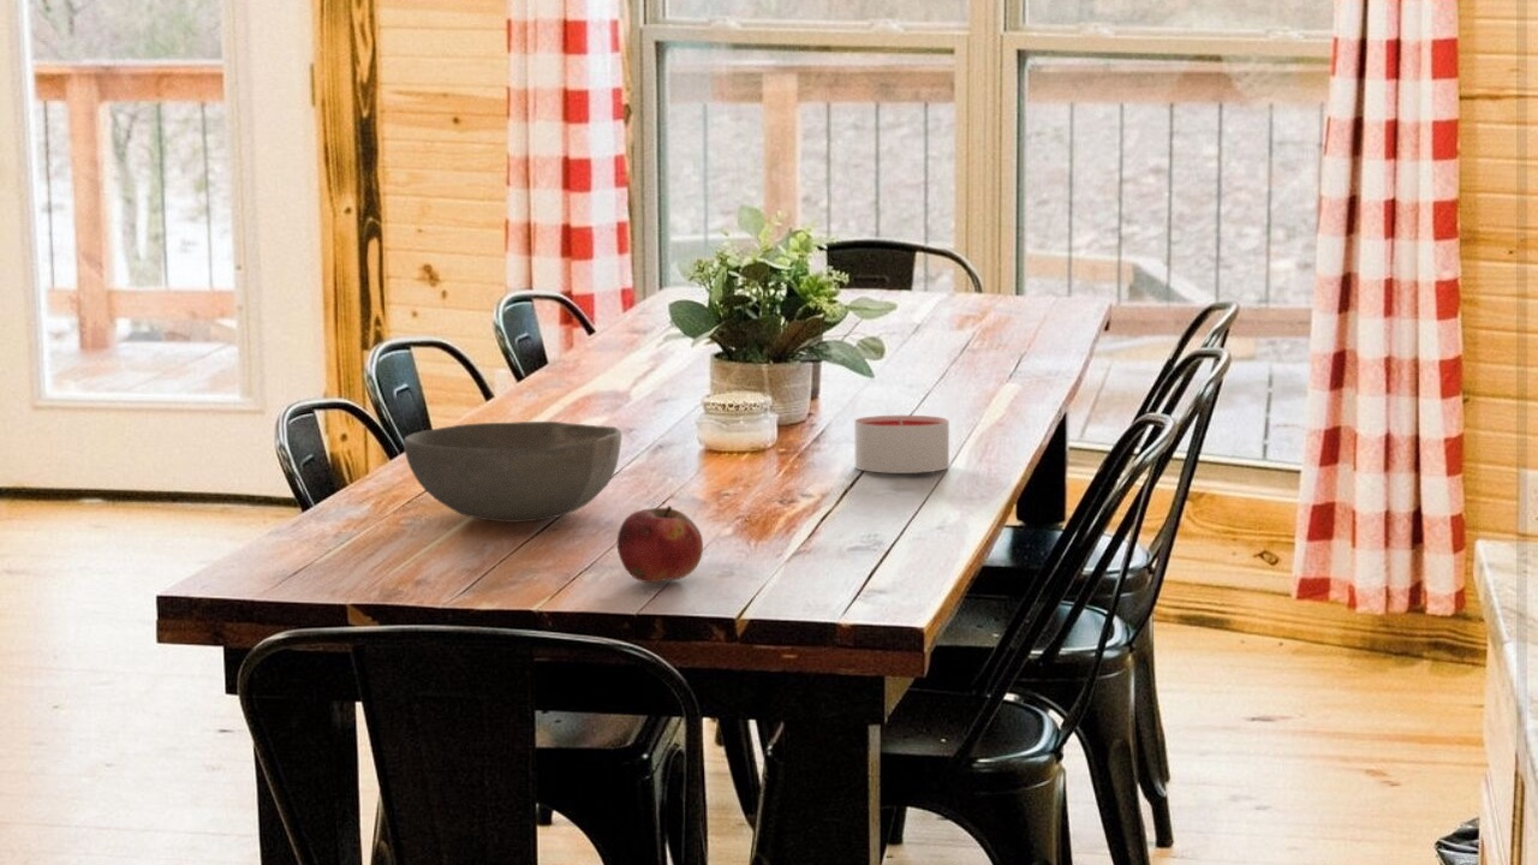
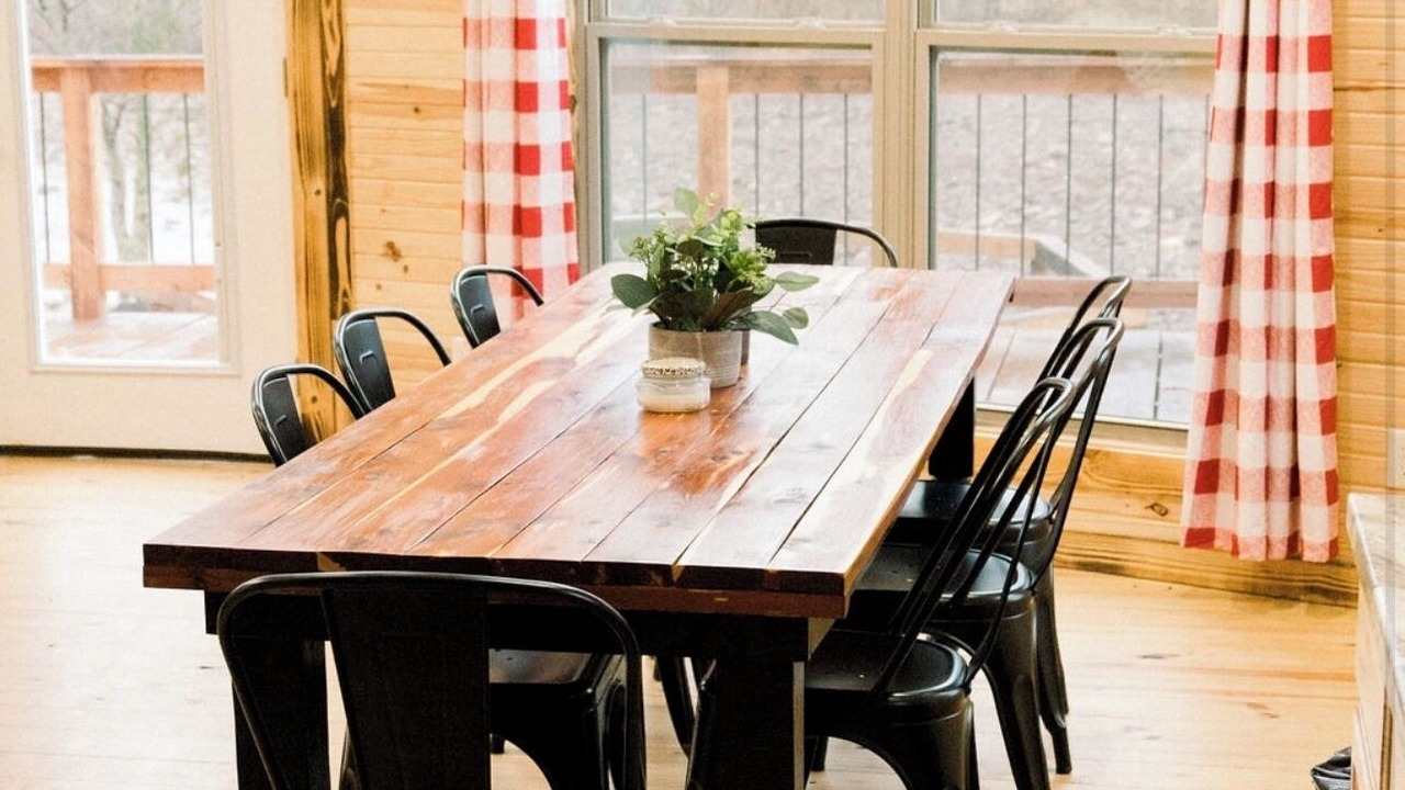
- fruit (658, 543)
- candle (901, 441)
- bowl (514, 473)
